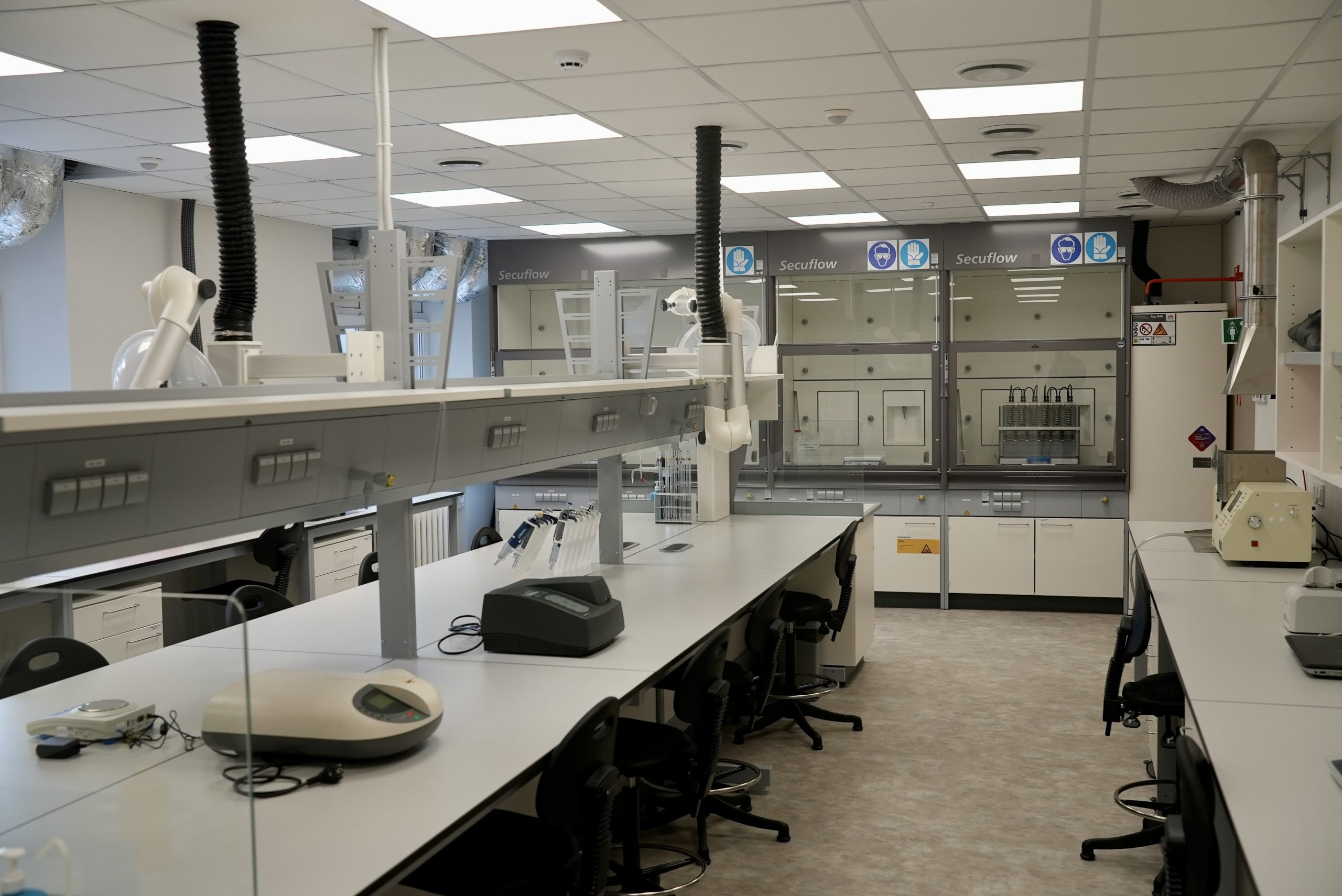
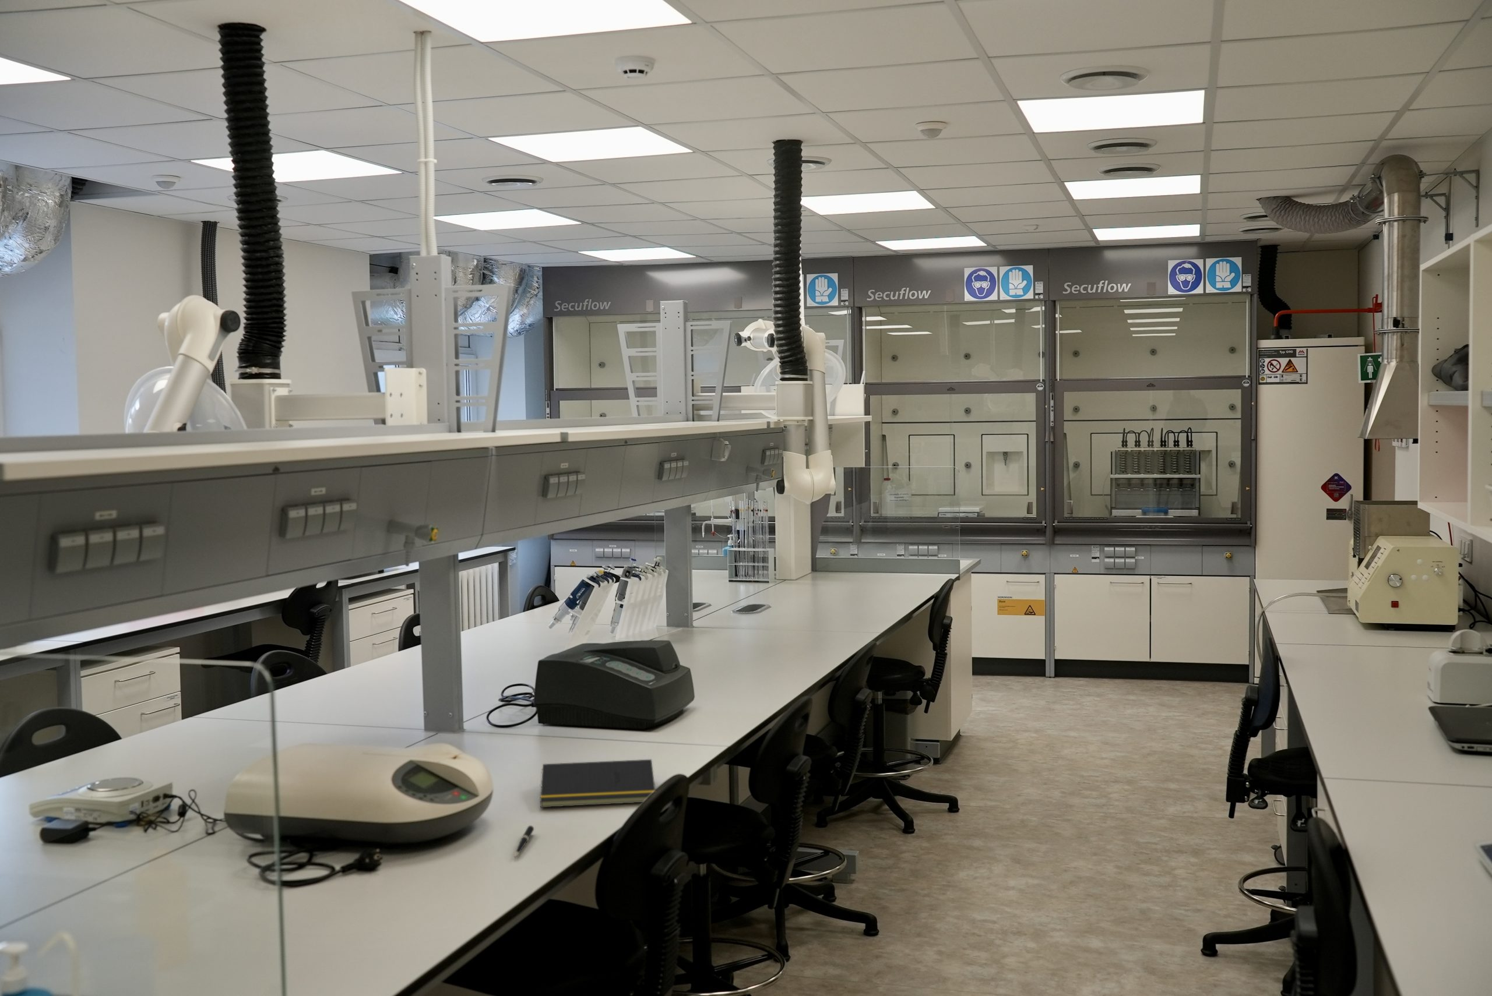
+ pen (523, 841)
+ notepad (598, 783)
